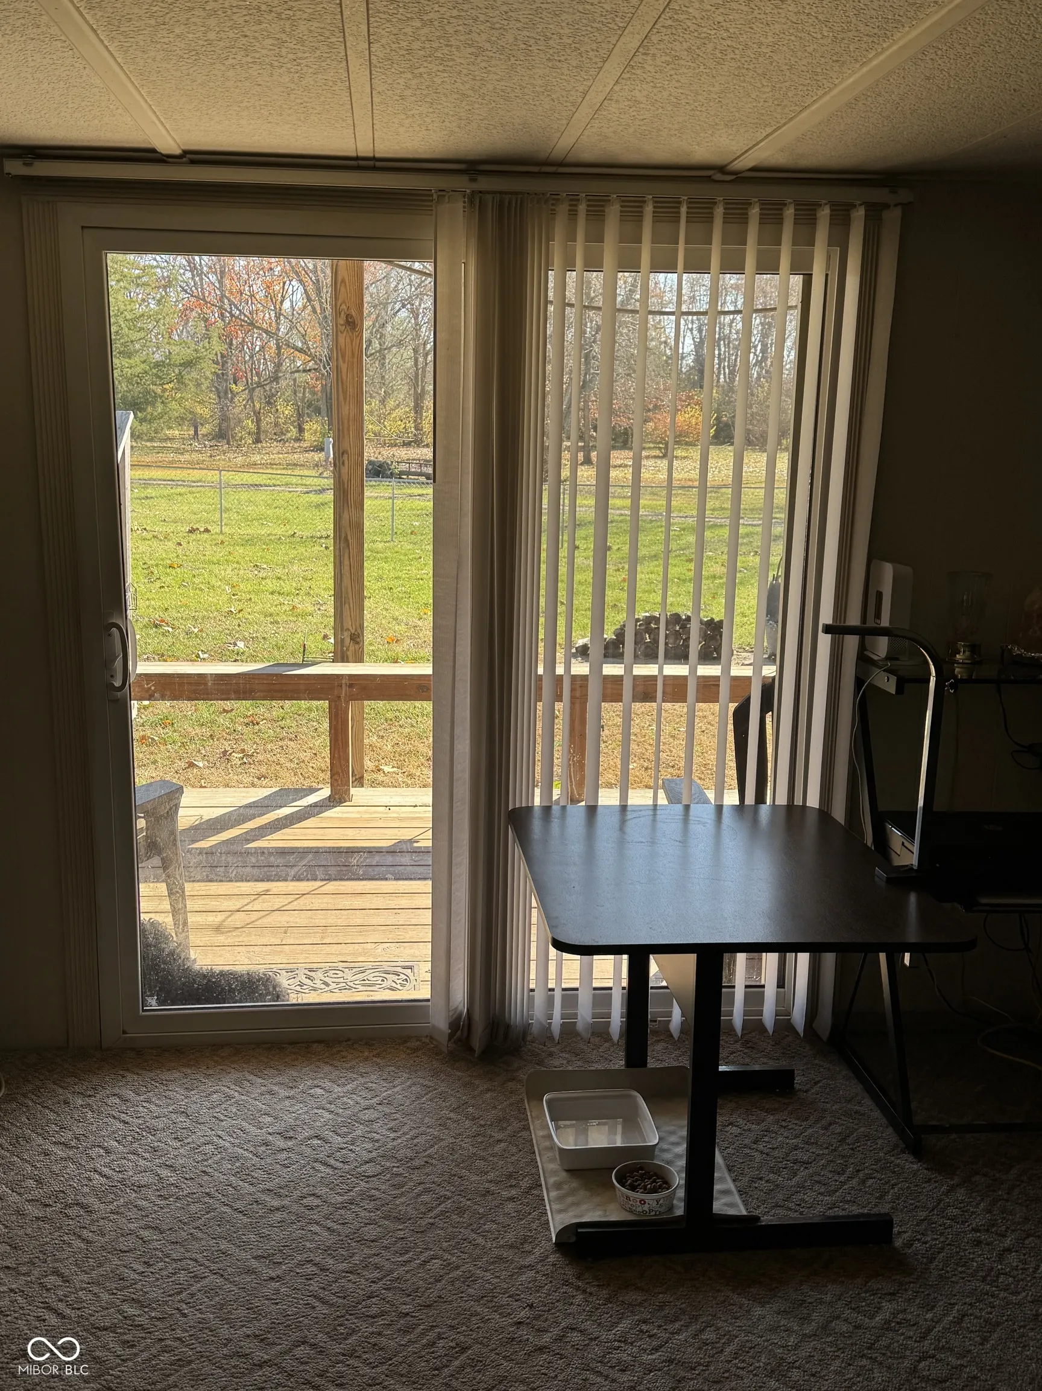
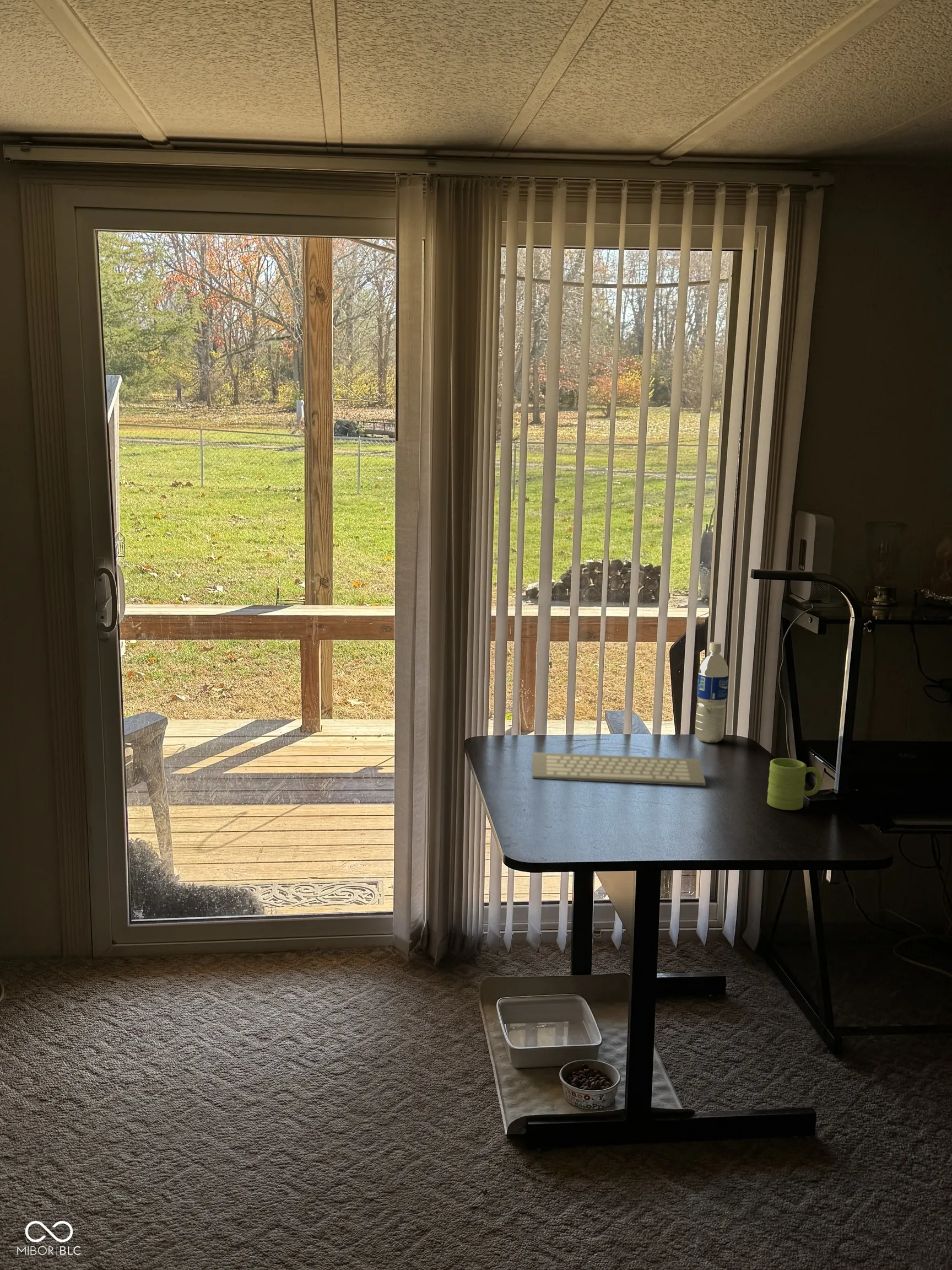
+ water bottle (712, 692)
+ computer keyboard (617, 768)
+ mug (794, 784)
